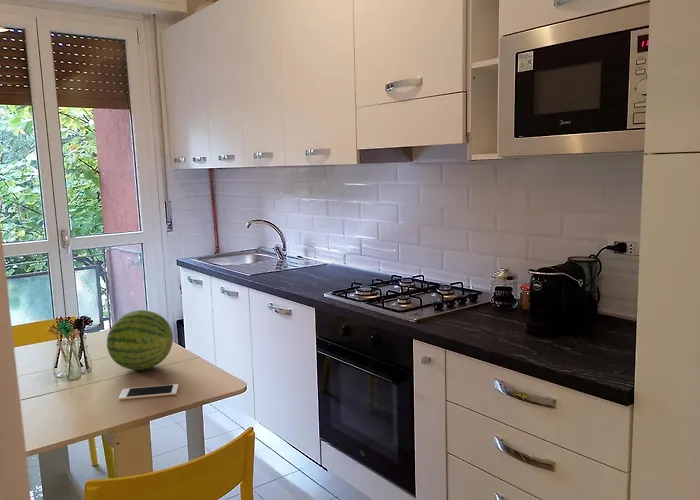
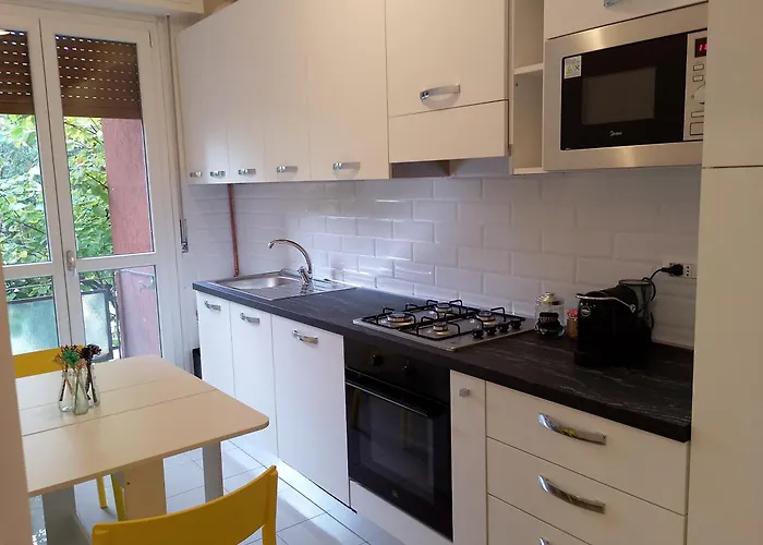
- fruit (140, 340)
- cell phone (149, 391)
